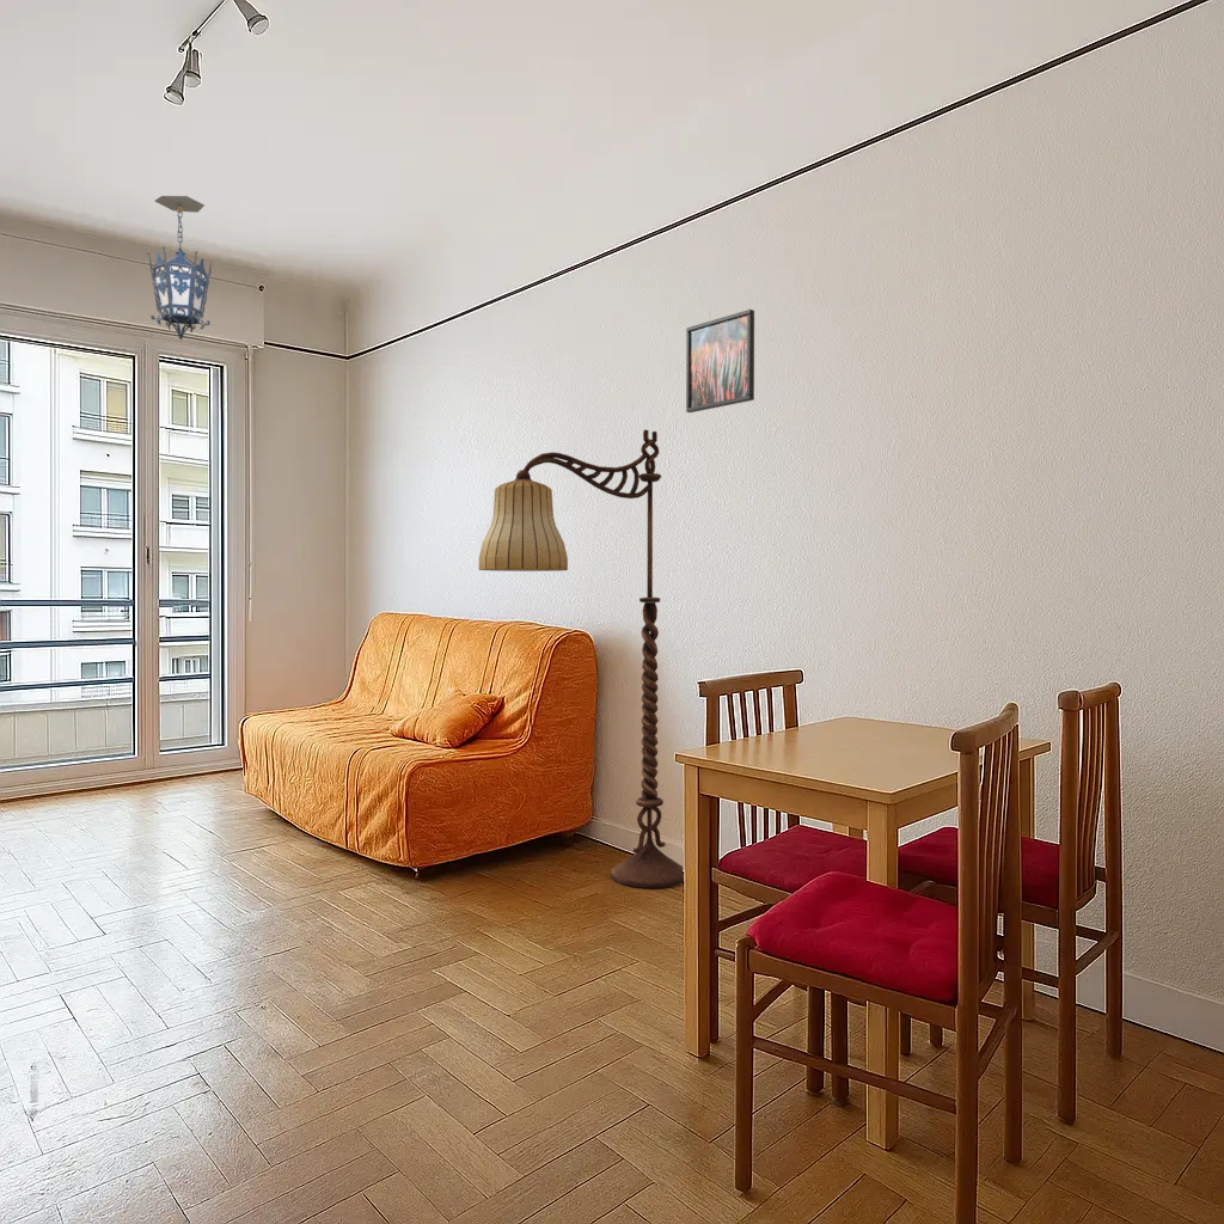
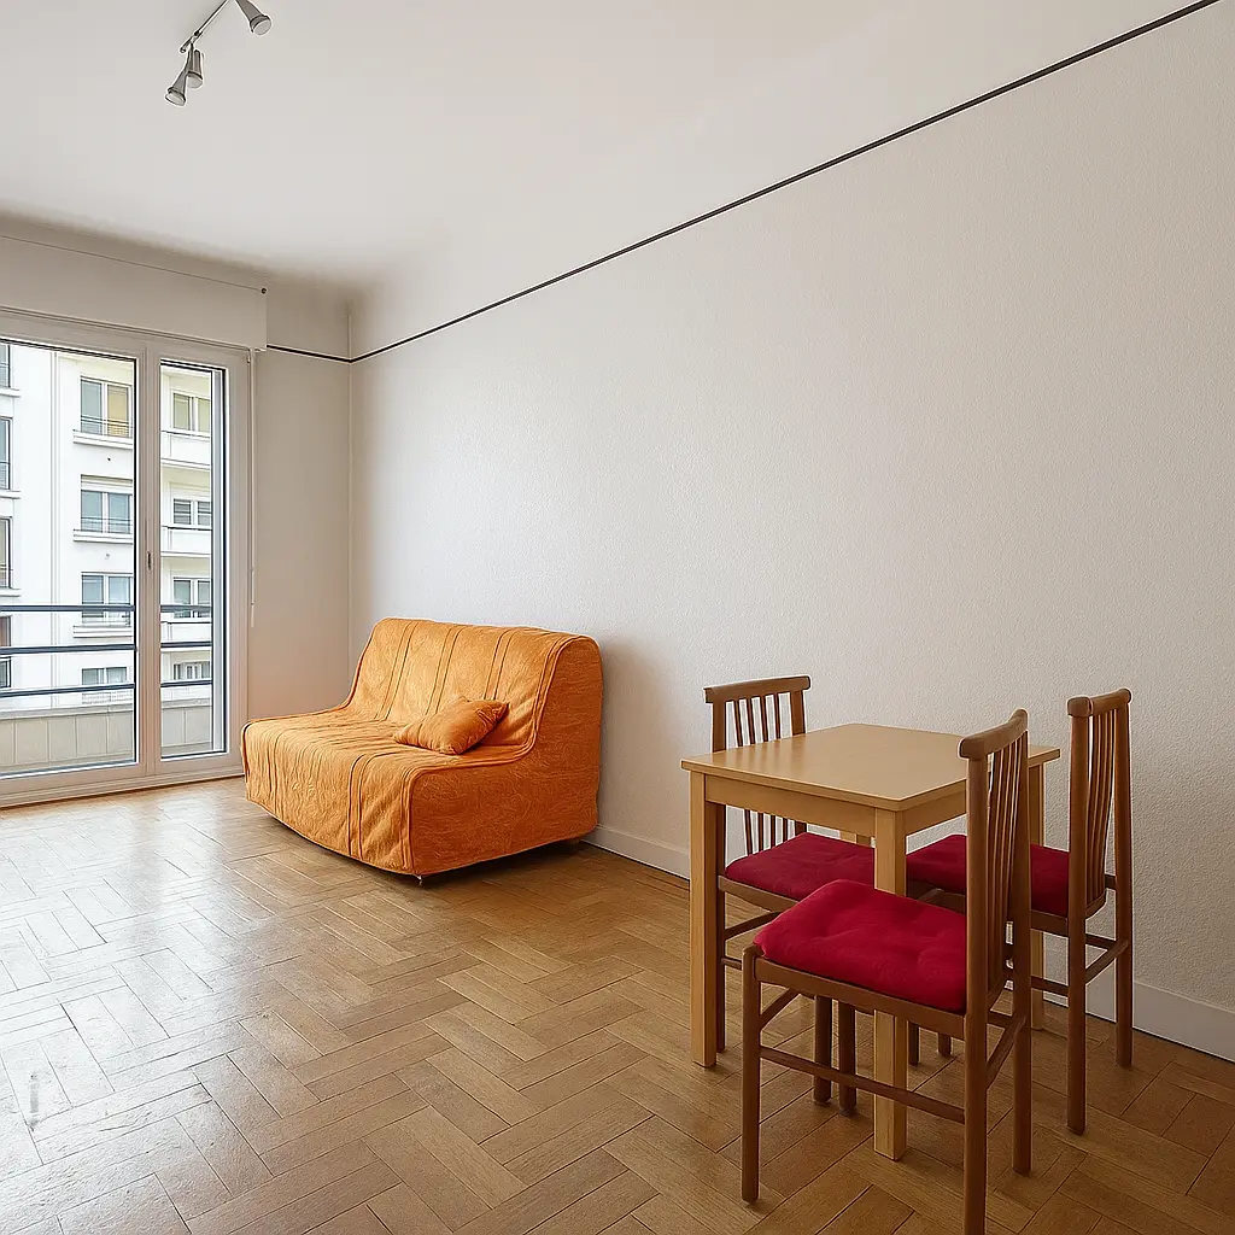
- floor lamp (642, 653)
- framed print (718, 362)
- hanging lantern (179, 271)
